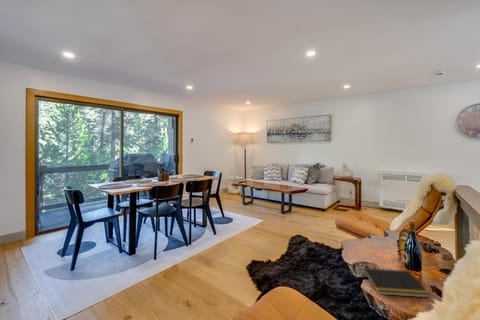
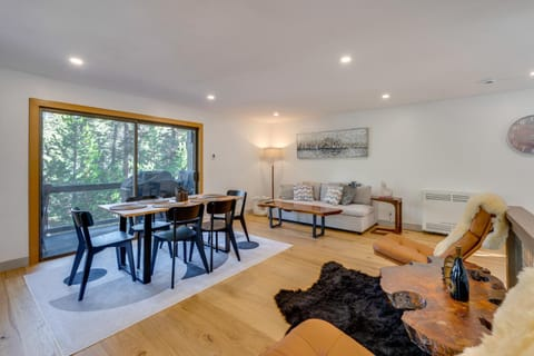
- notepad (394, 281)
